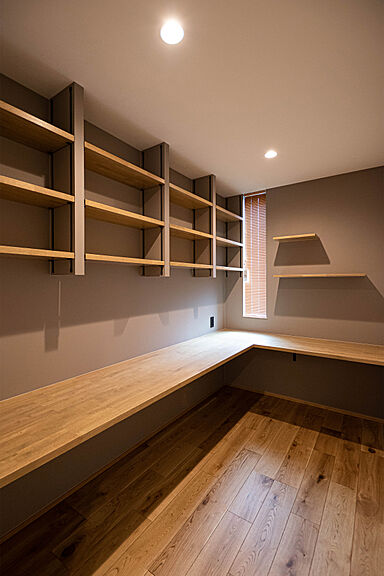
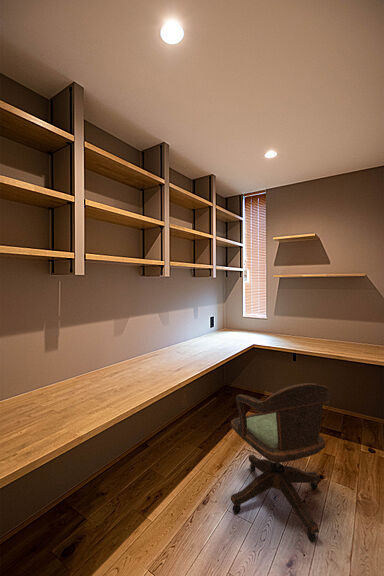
+ office chair (277, 436)
